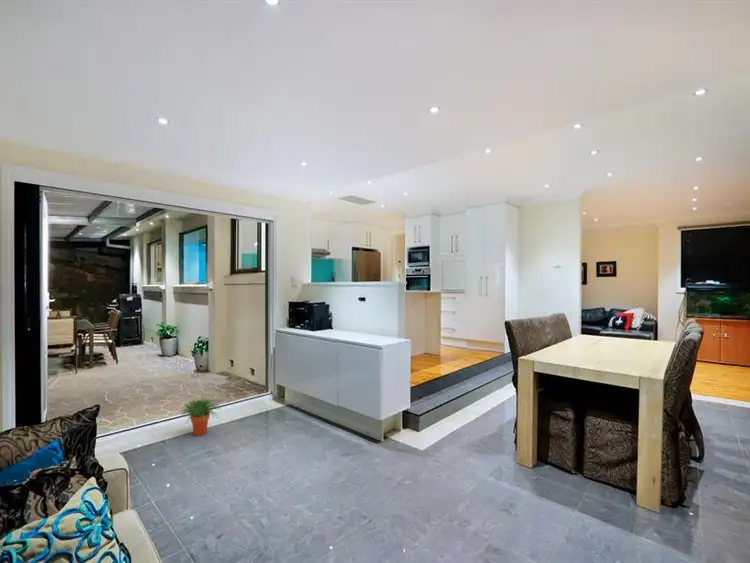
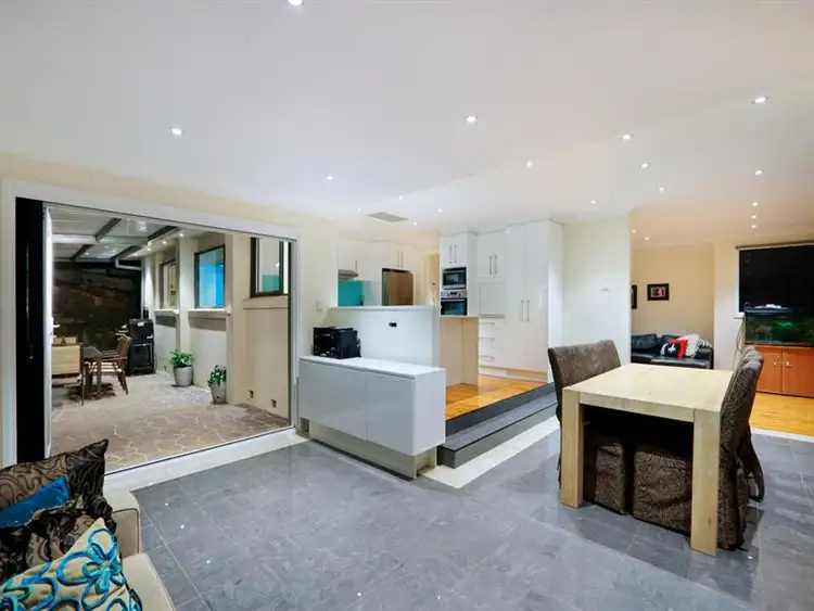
- potted plant (200, 416)
